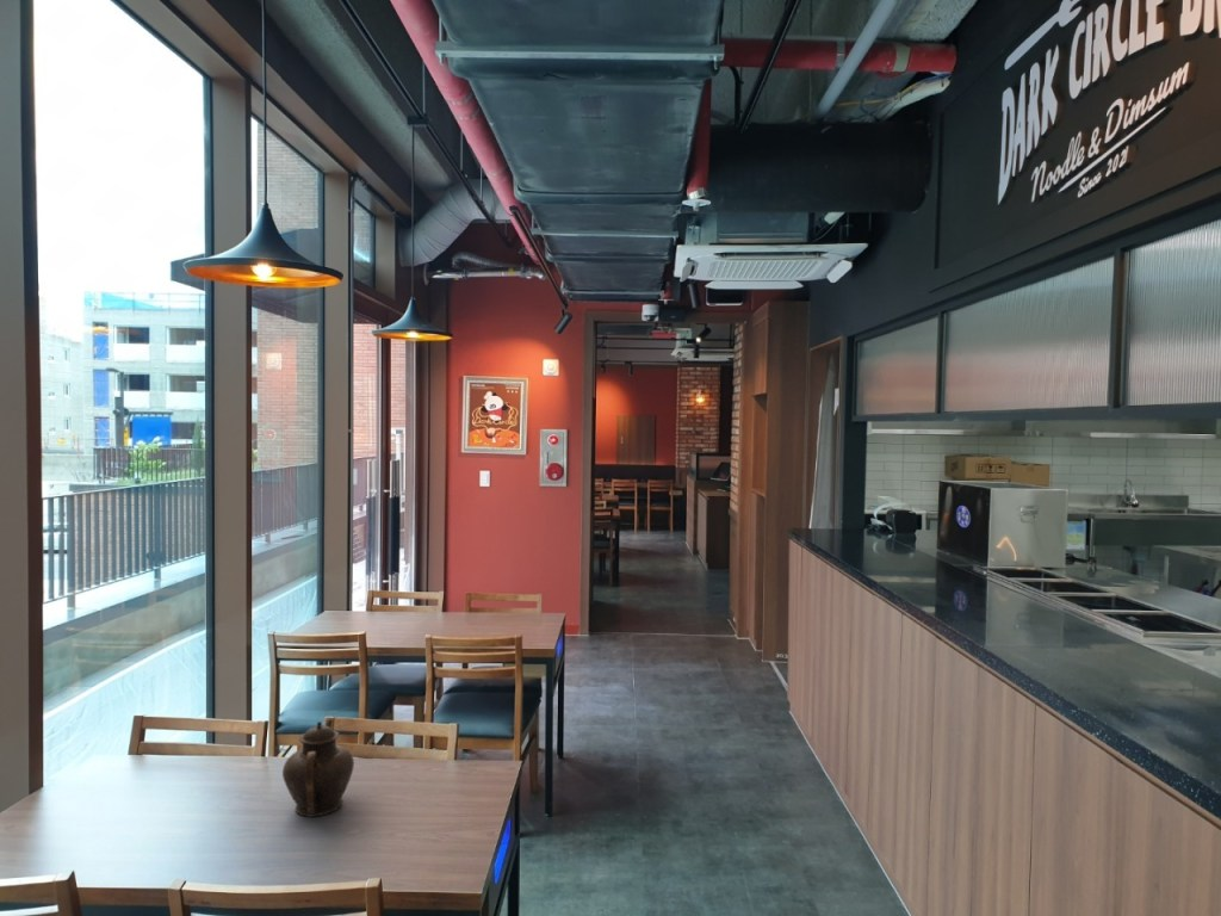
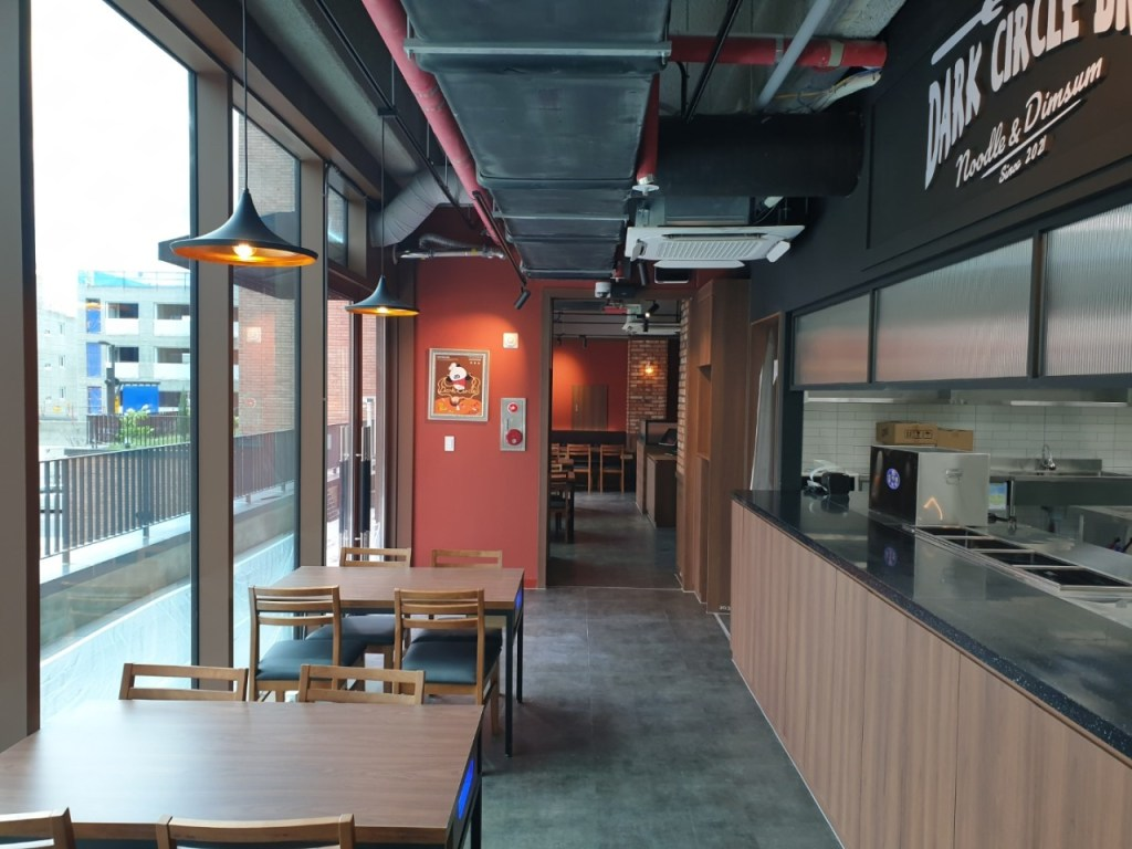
- teapot (321, 761)
